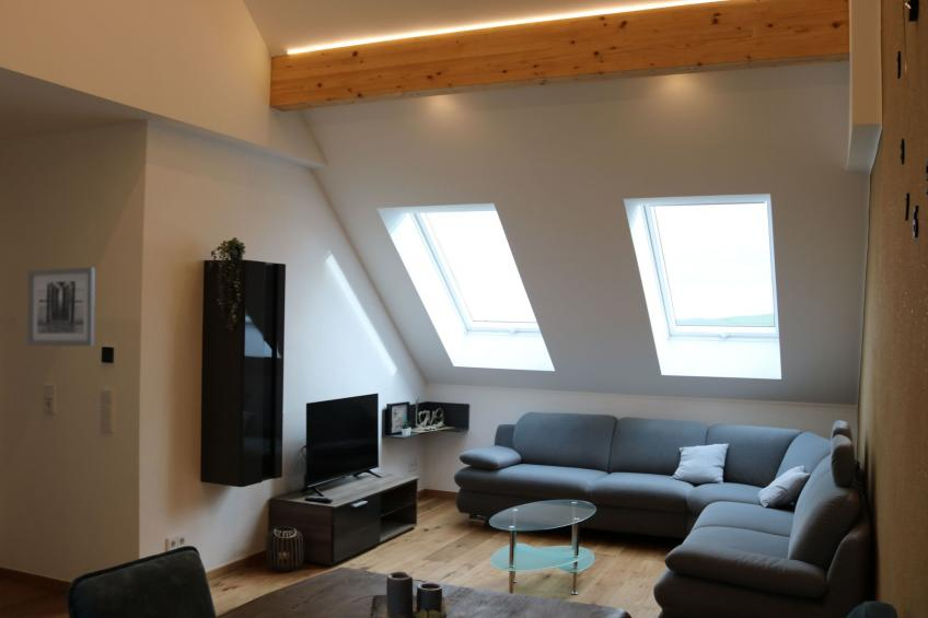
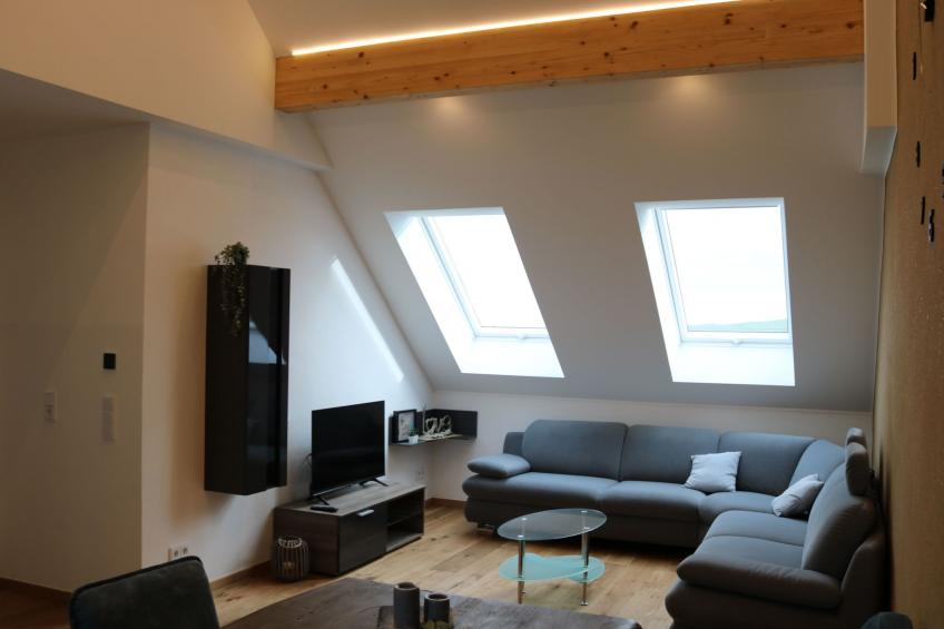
- wall art (59, 307)
